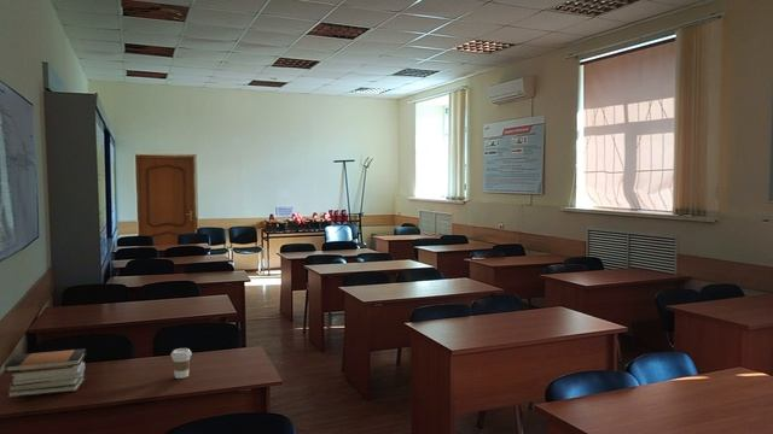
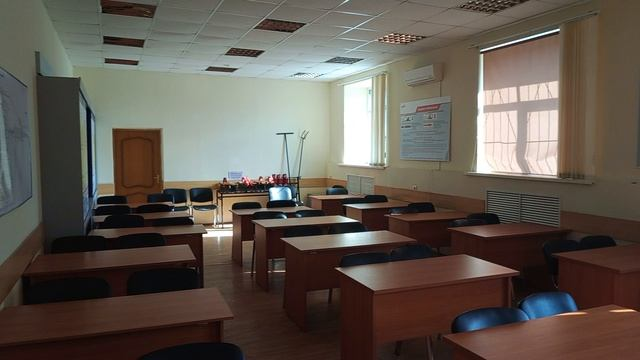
- coffee cup (181, 363)
- book stack (48, 373)
